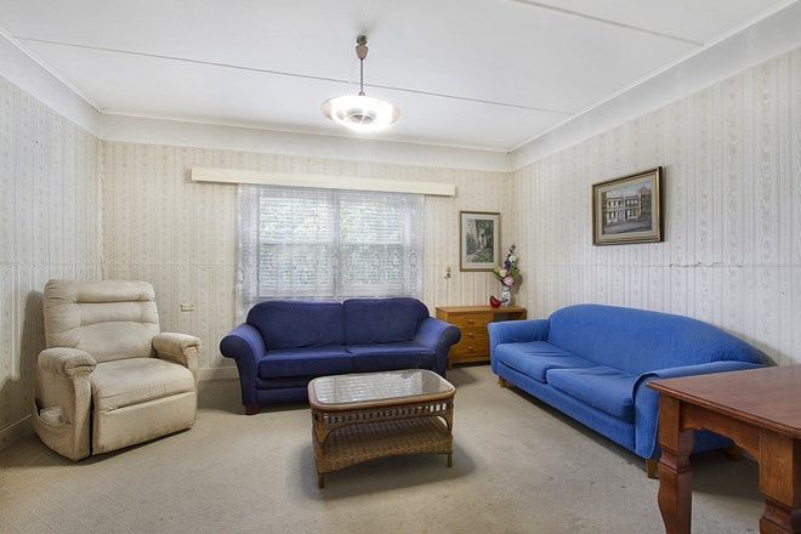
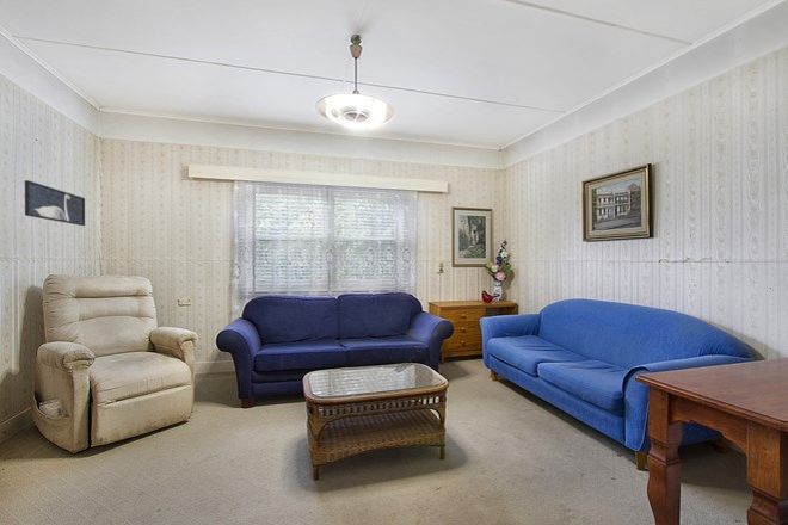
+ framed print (59, 205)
